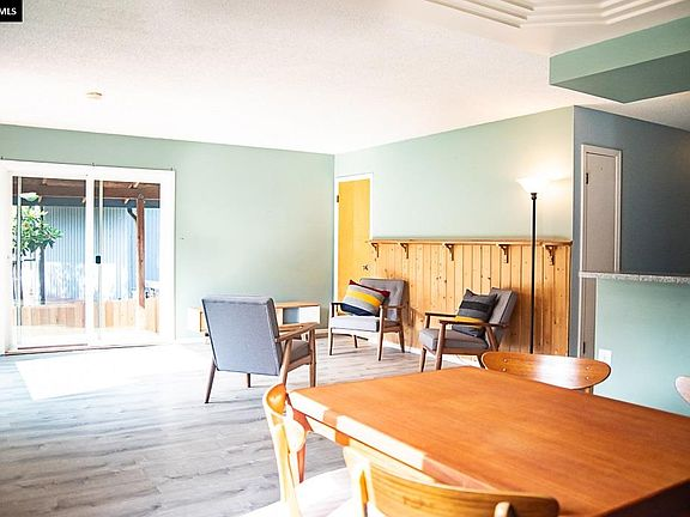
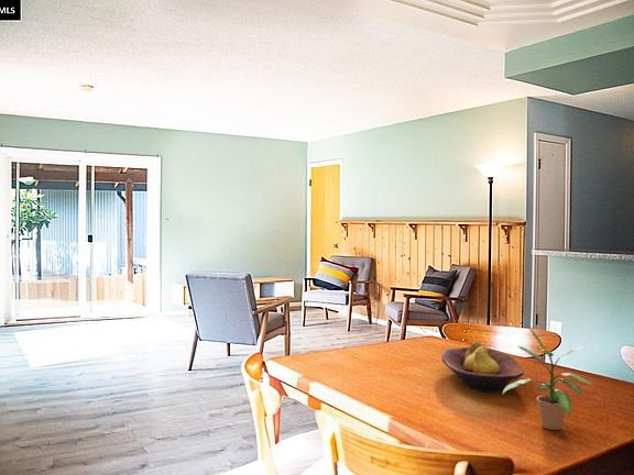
+ fruit bowl (480, 362)
+ potted plant (549, 372)
